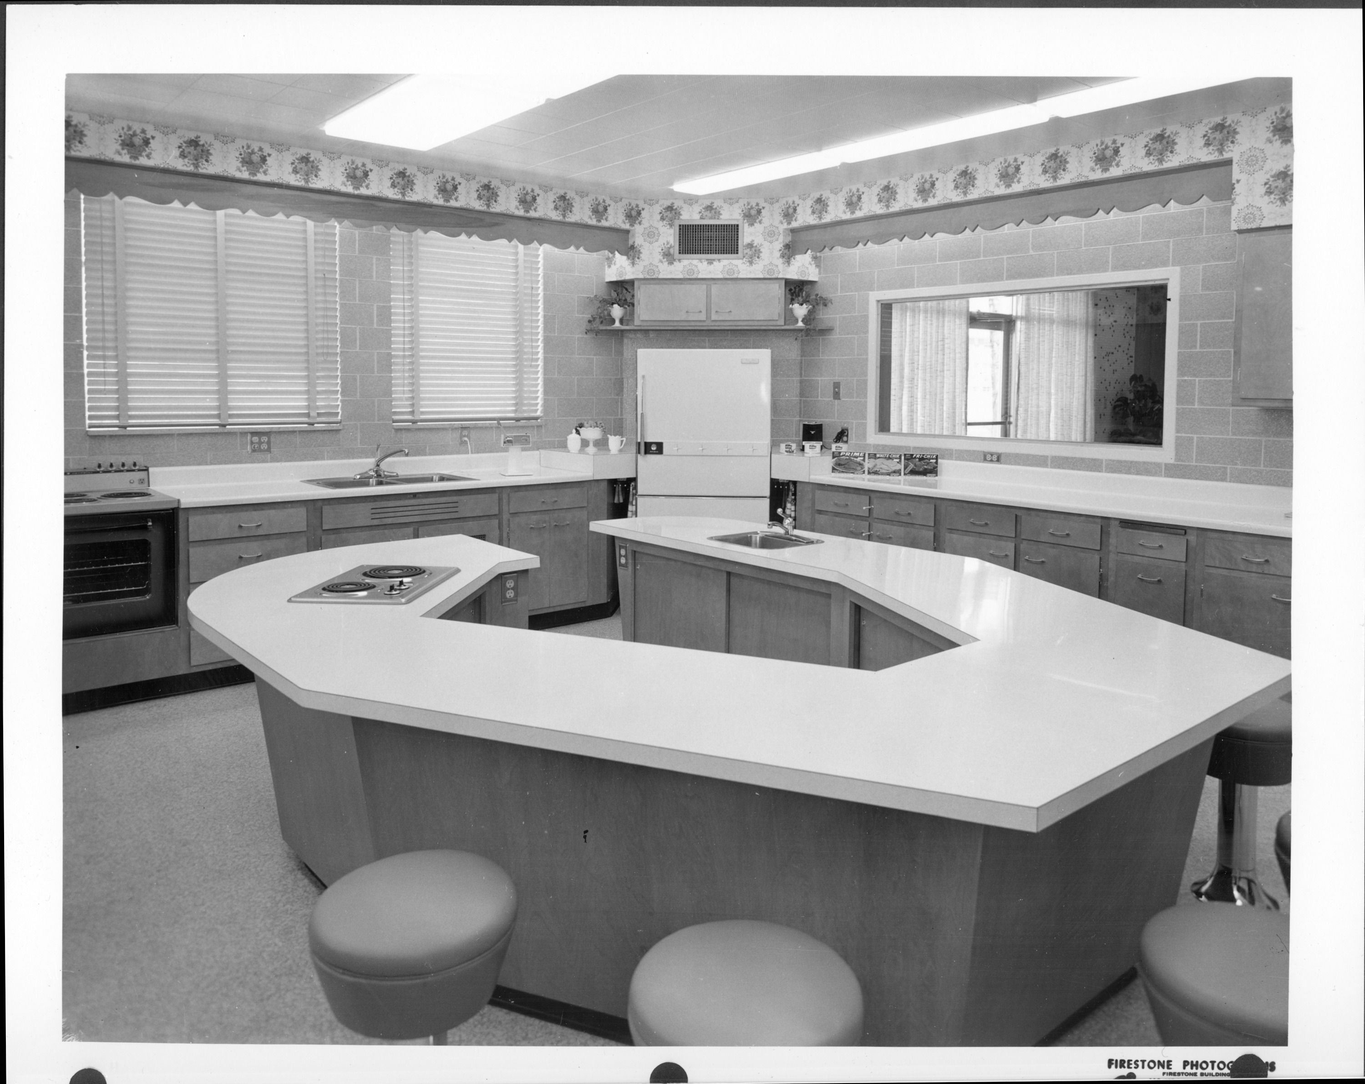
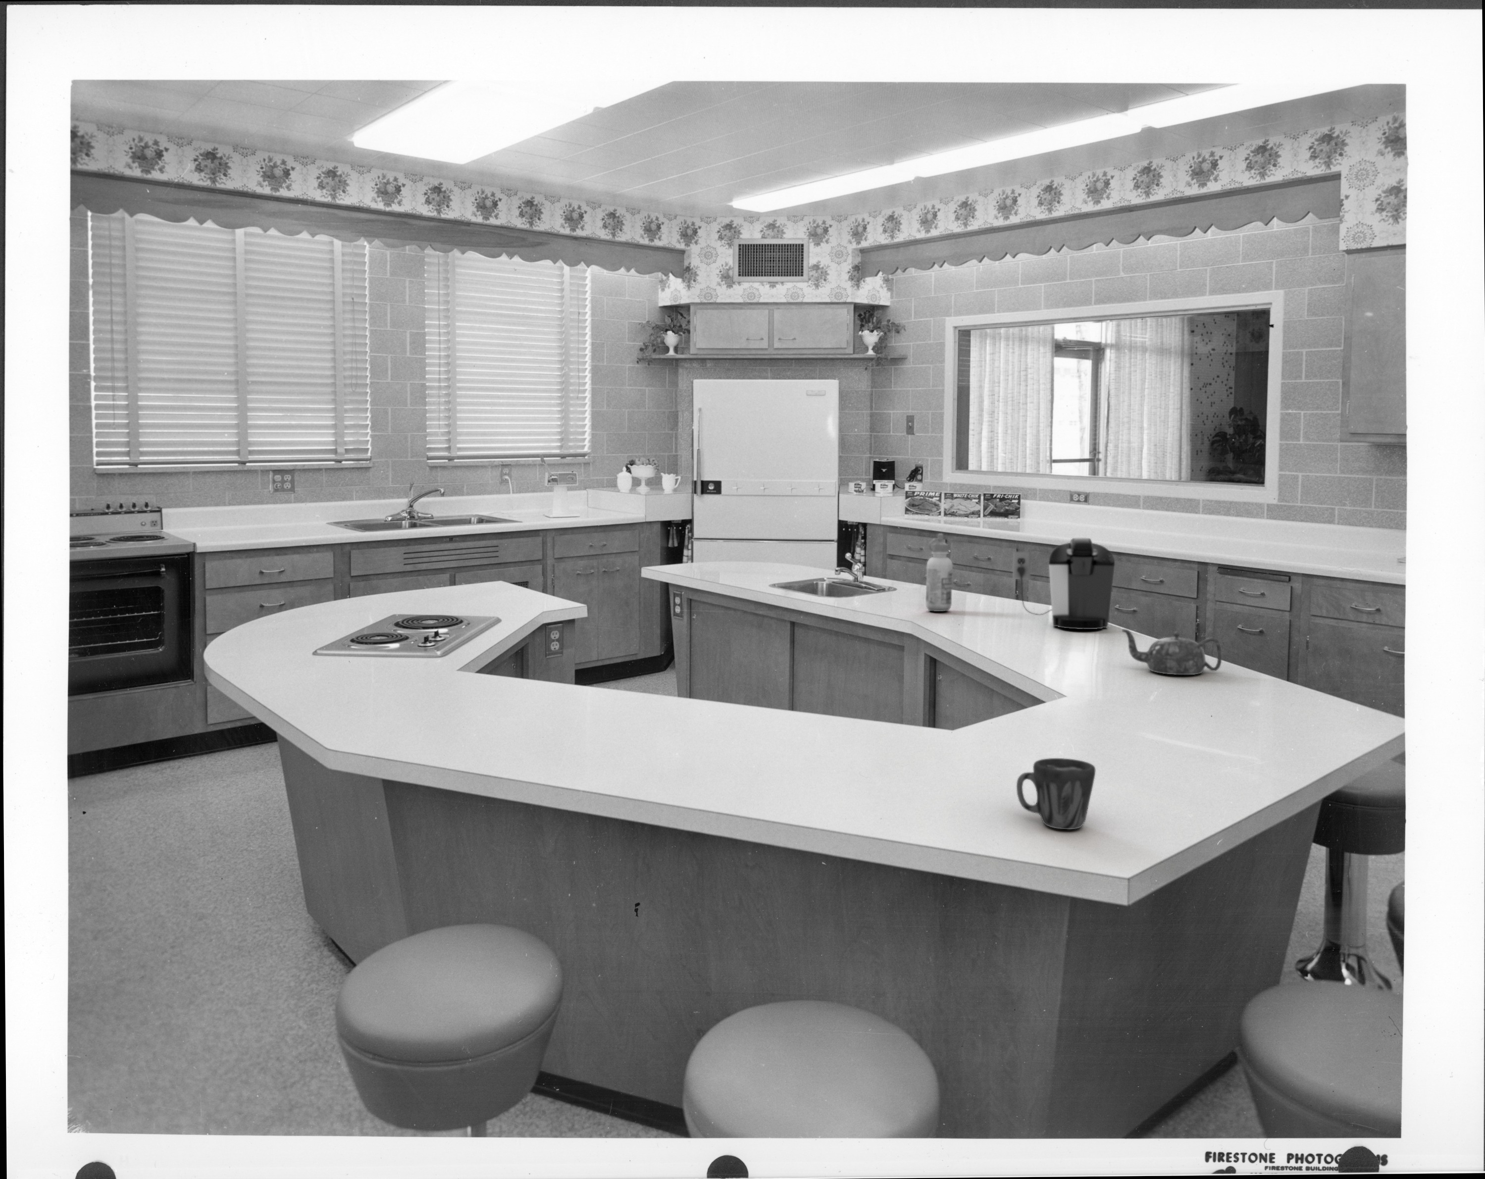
+ teapot (1170, 651)
+ glue bottle (938, 571)
+ coffee maker (1062, 581)
+ cup (1055, 793)
